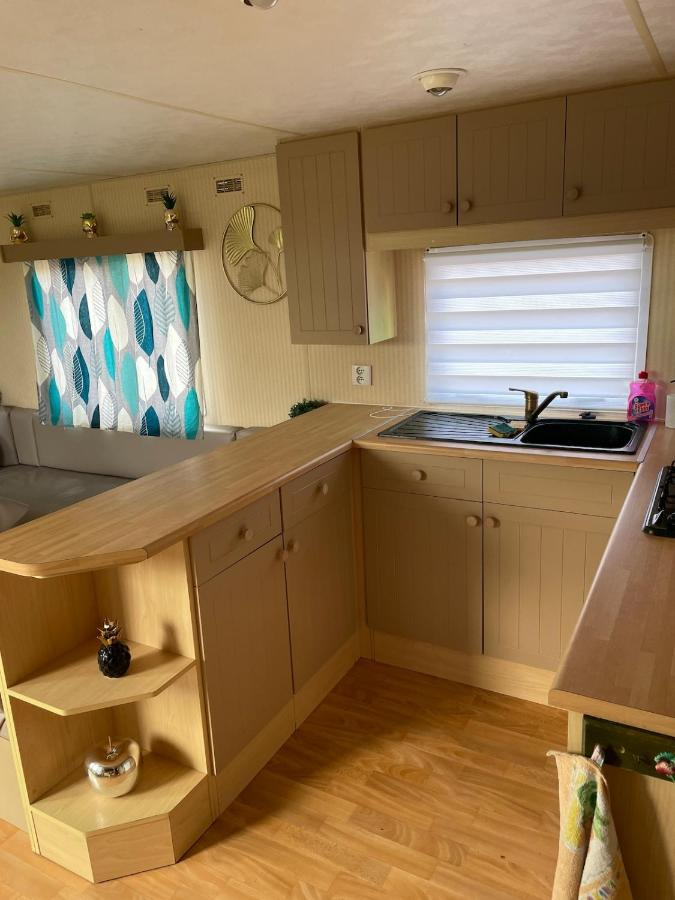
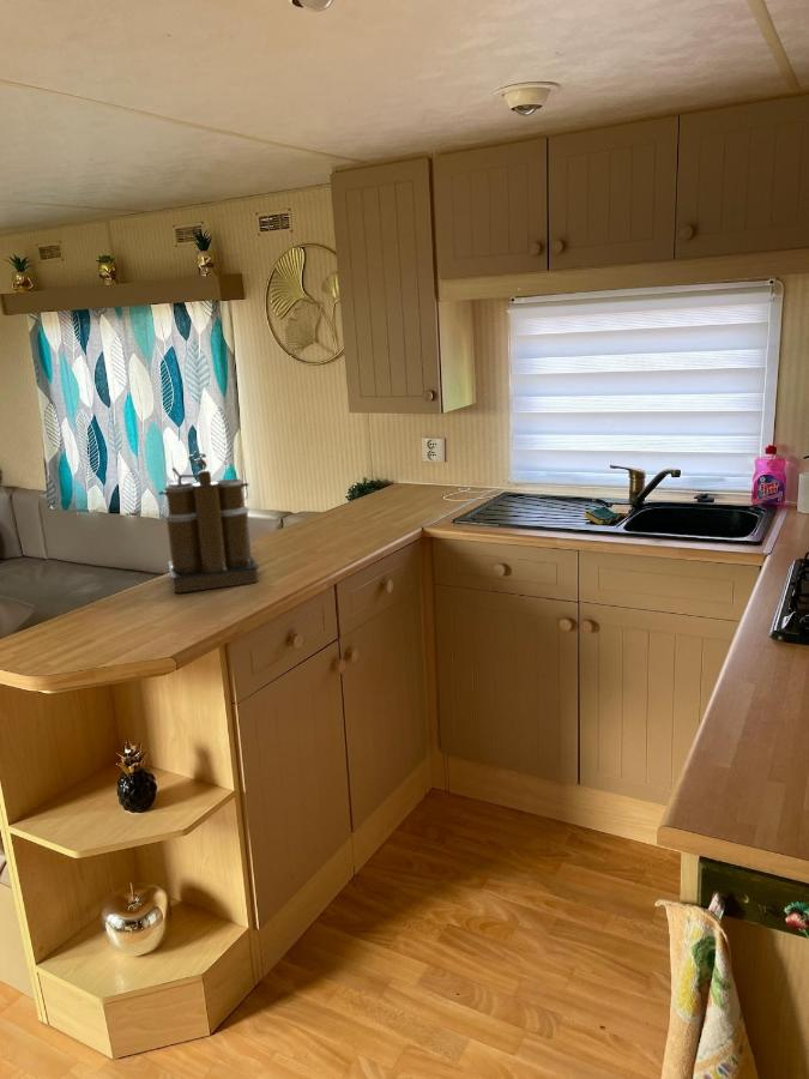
+ coffee maker (206, 514)
